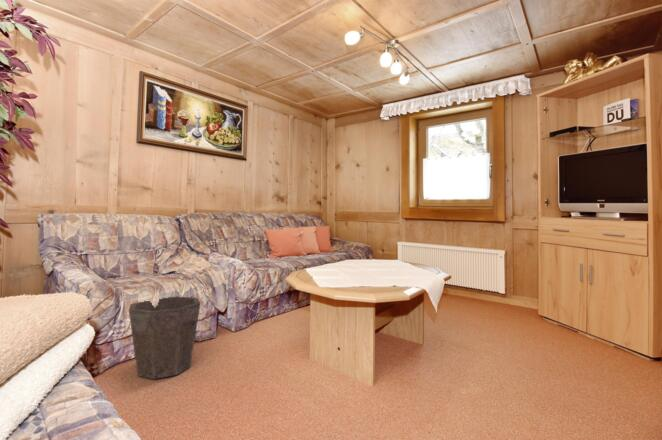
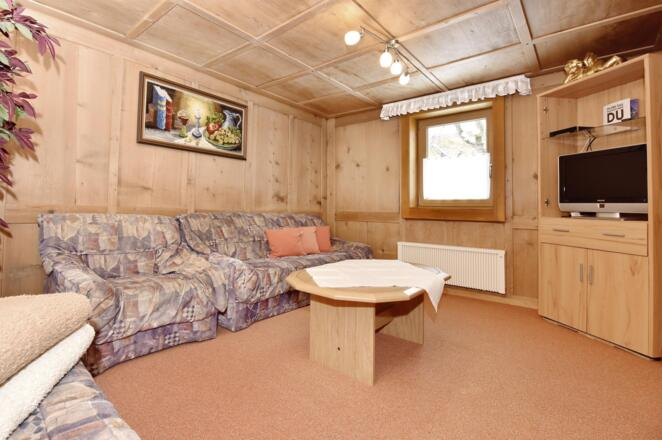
- waste bin (165, 335)
